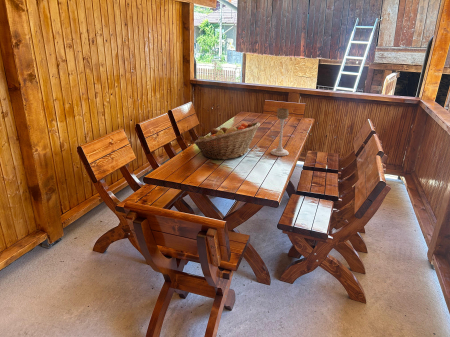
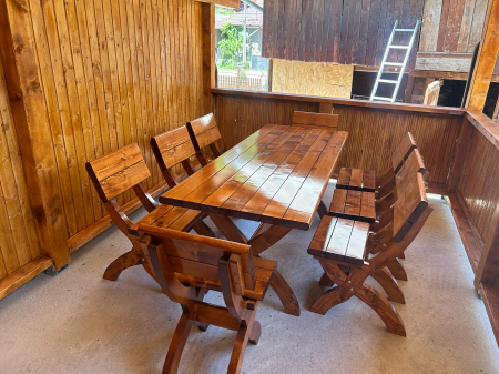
- candle holder (281, 131)
- fruit basket (227, 138)
